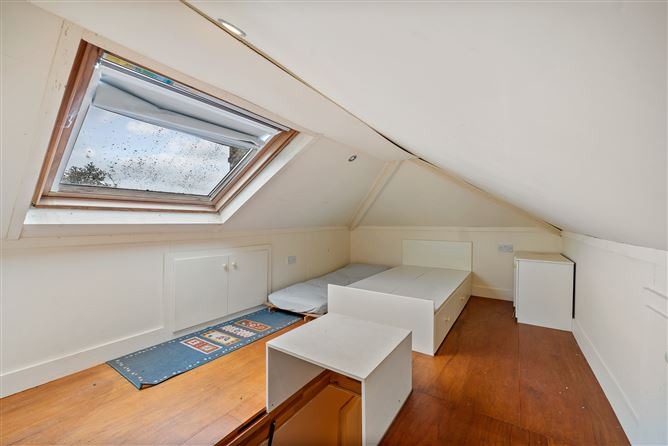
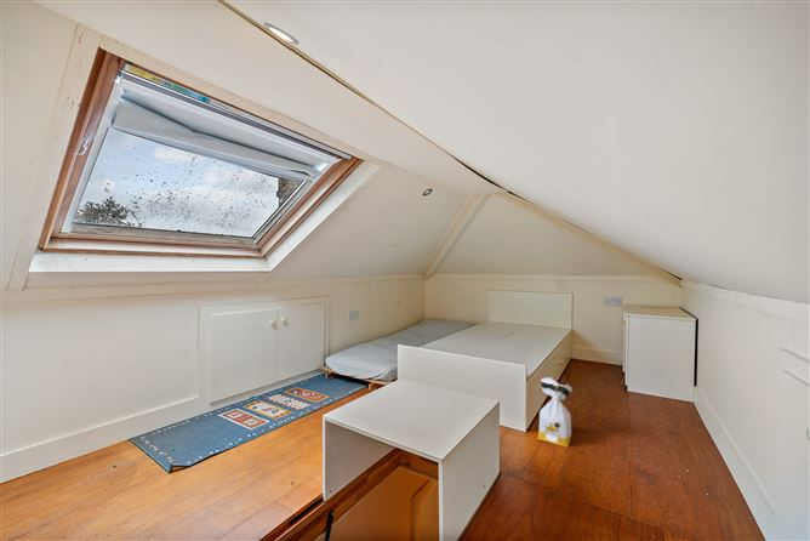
+ bag (554, 408)
